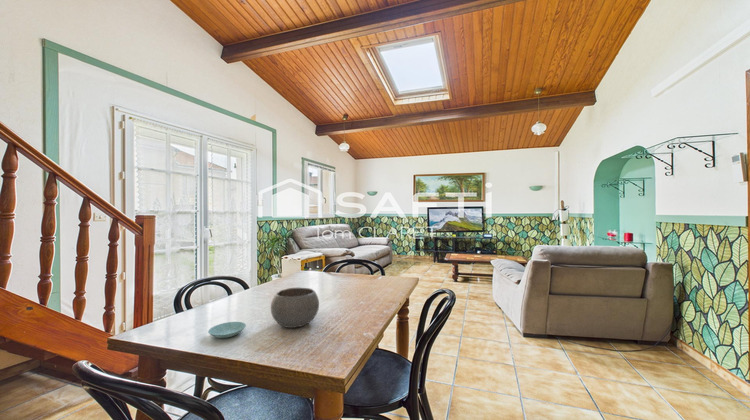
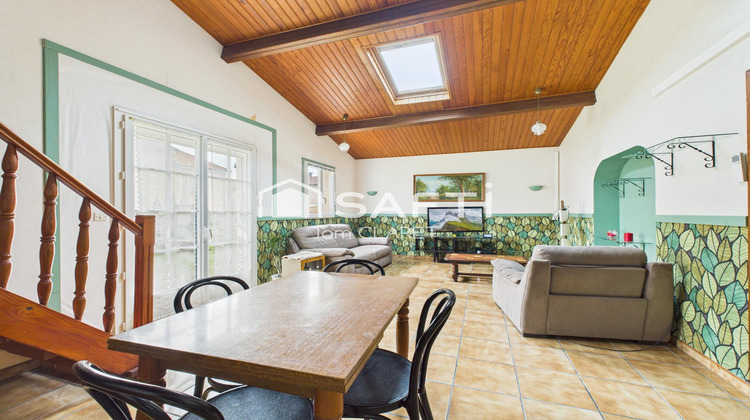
- saucer (227, 331)
- bowl (295, 307)
